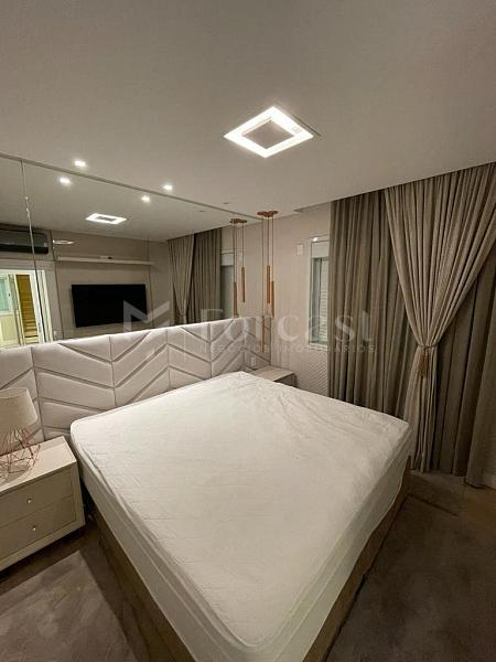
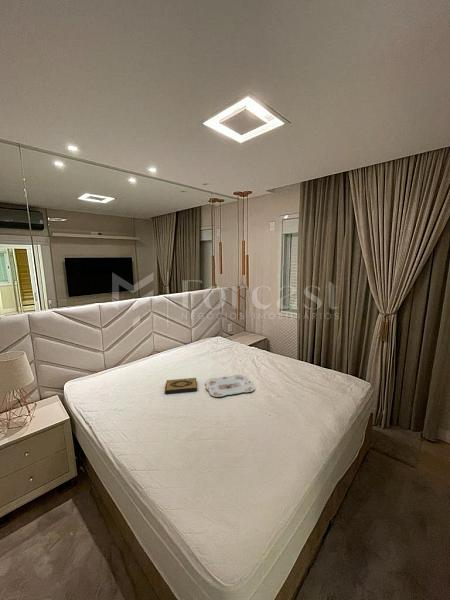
+ serving tray (229, 385)
+ hardback book (181, 385)
